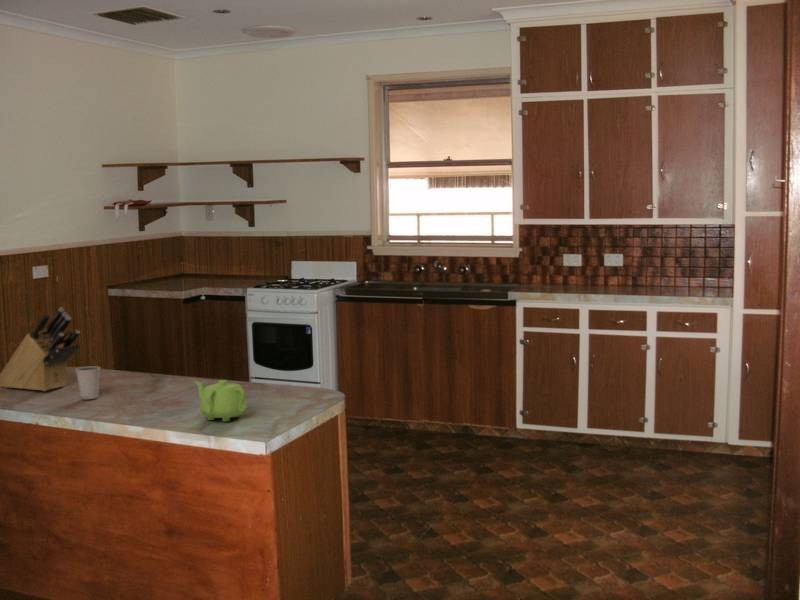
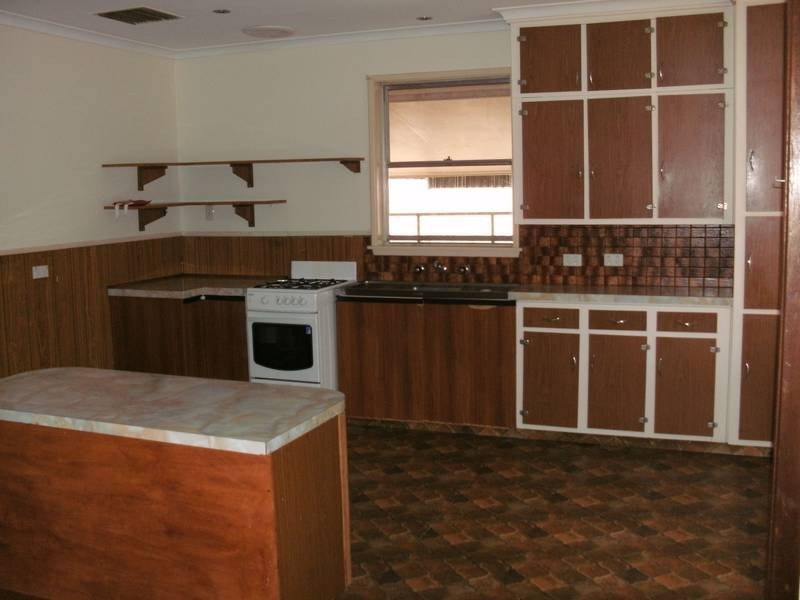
- knife block (38, 347)
- dixie cup (88, 383)
- teapot (219, 399)
